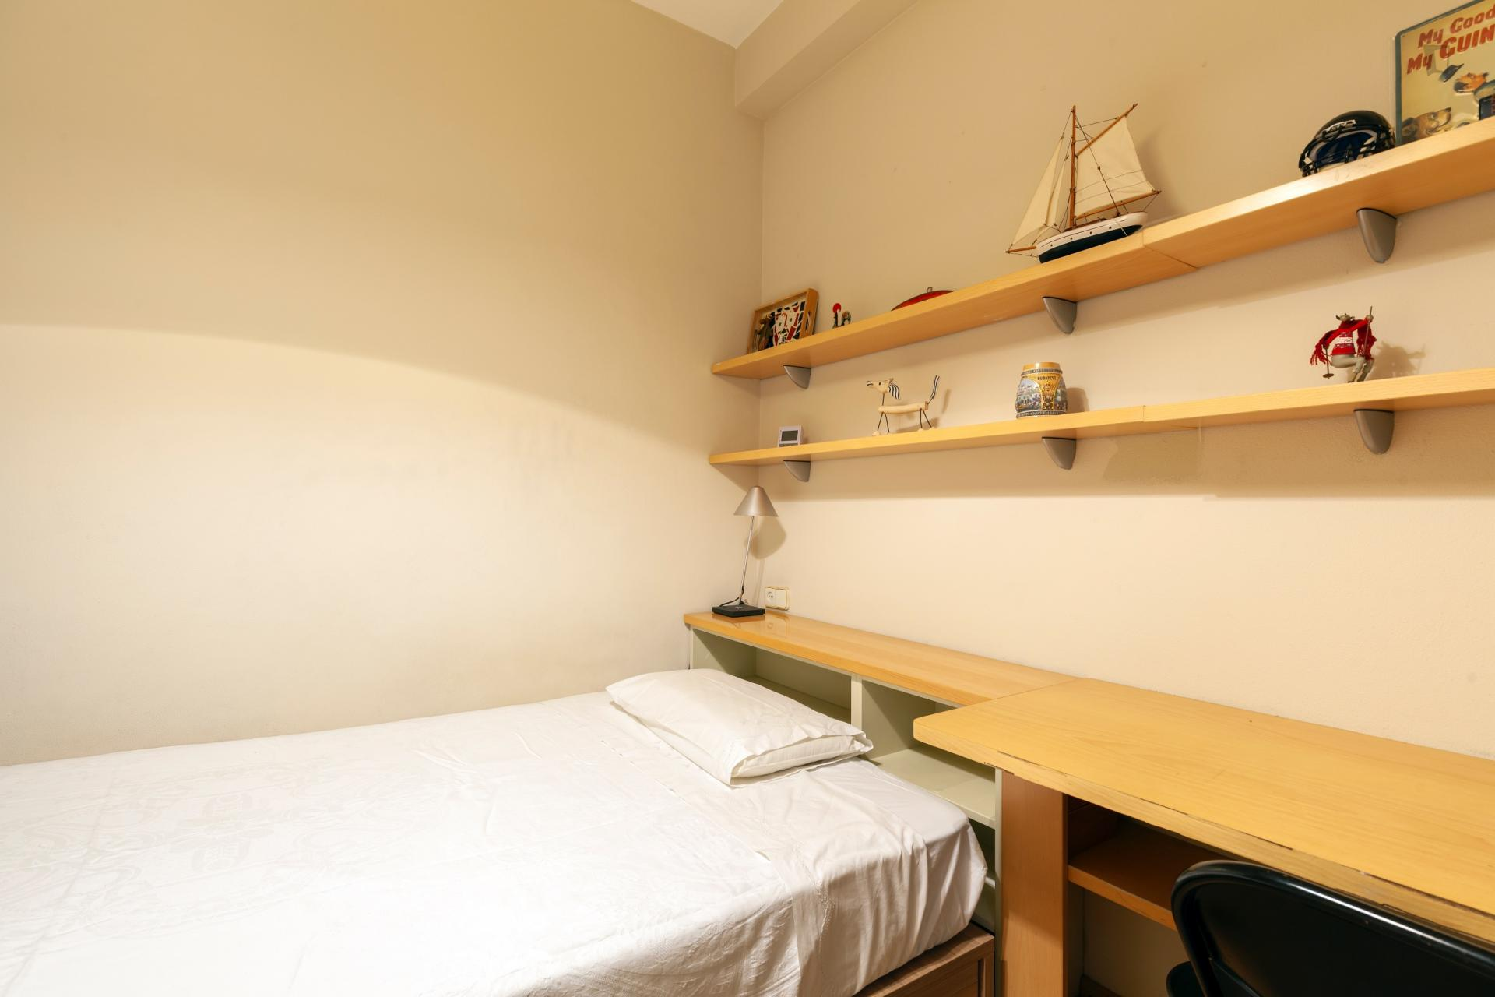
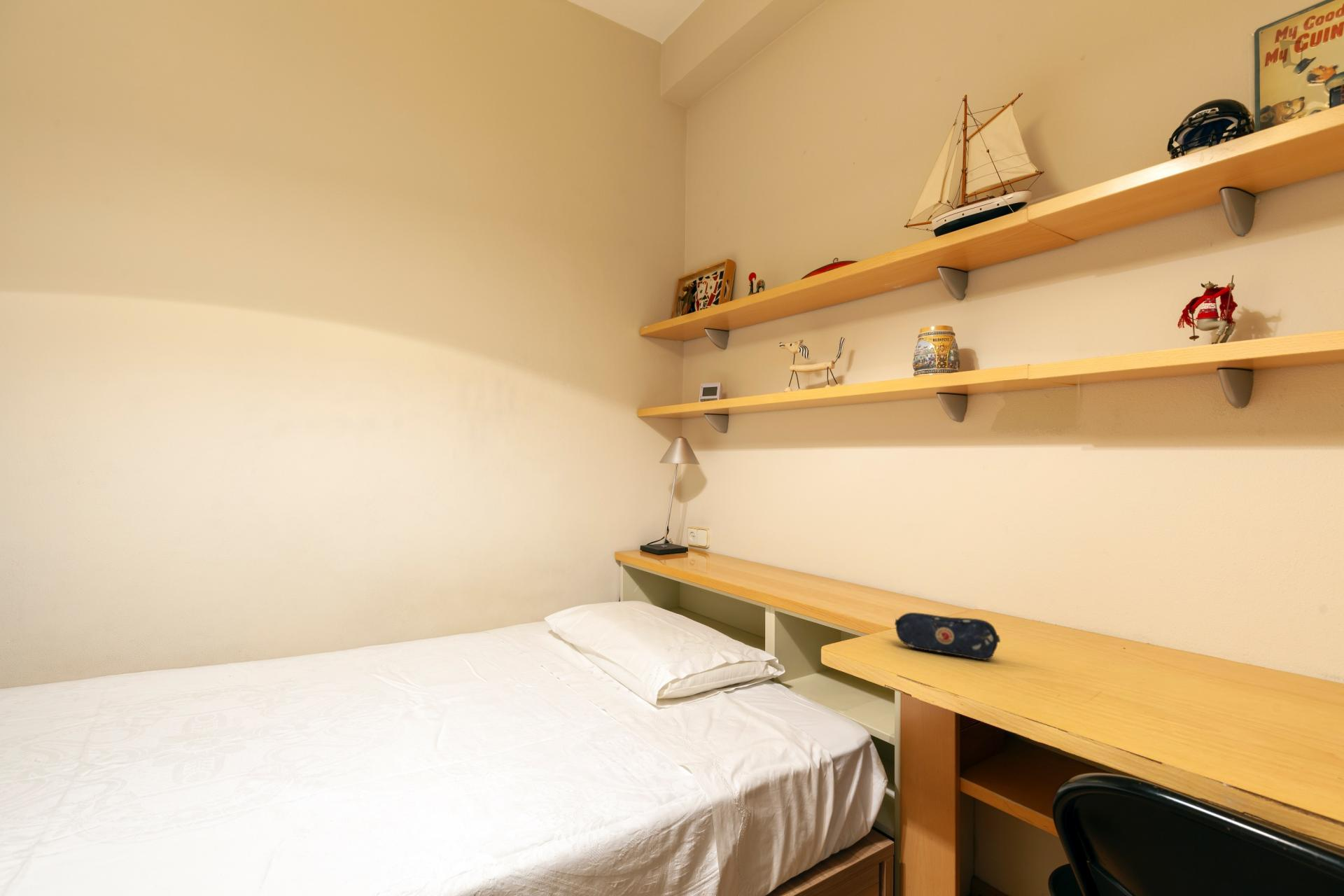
+ pencil case (945, 634)
